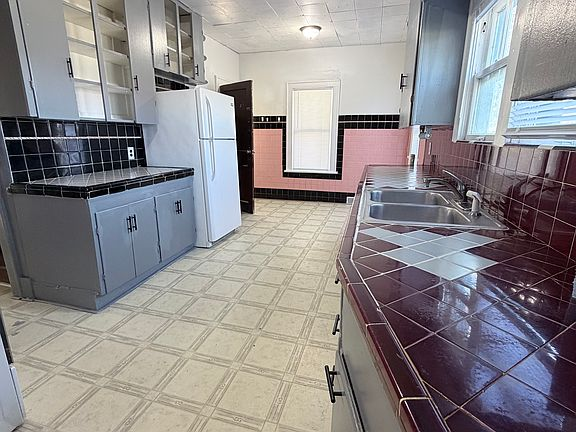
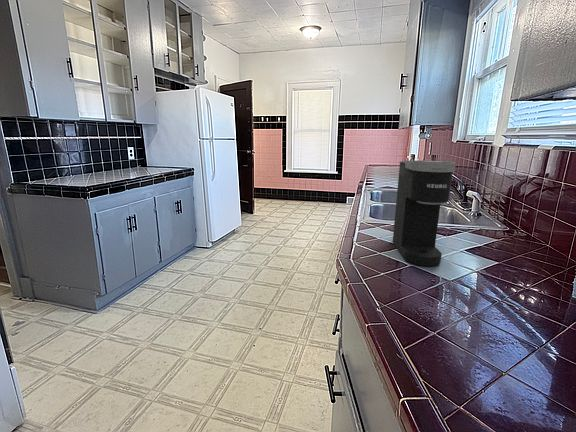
+ coffee maker (419, 207)
